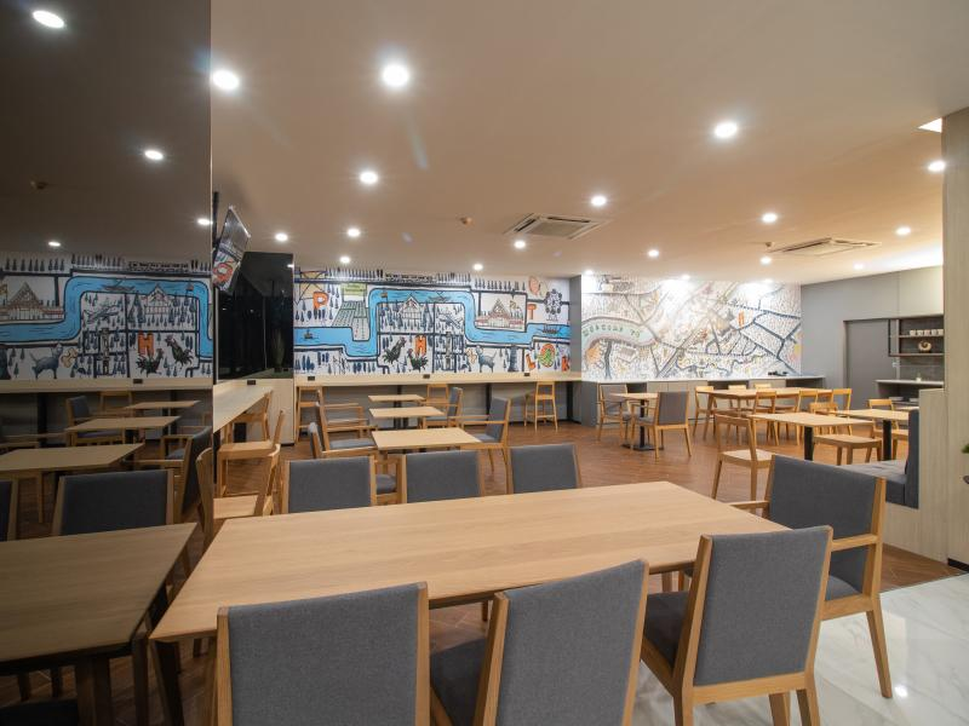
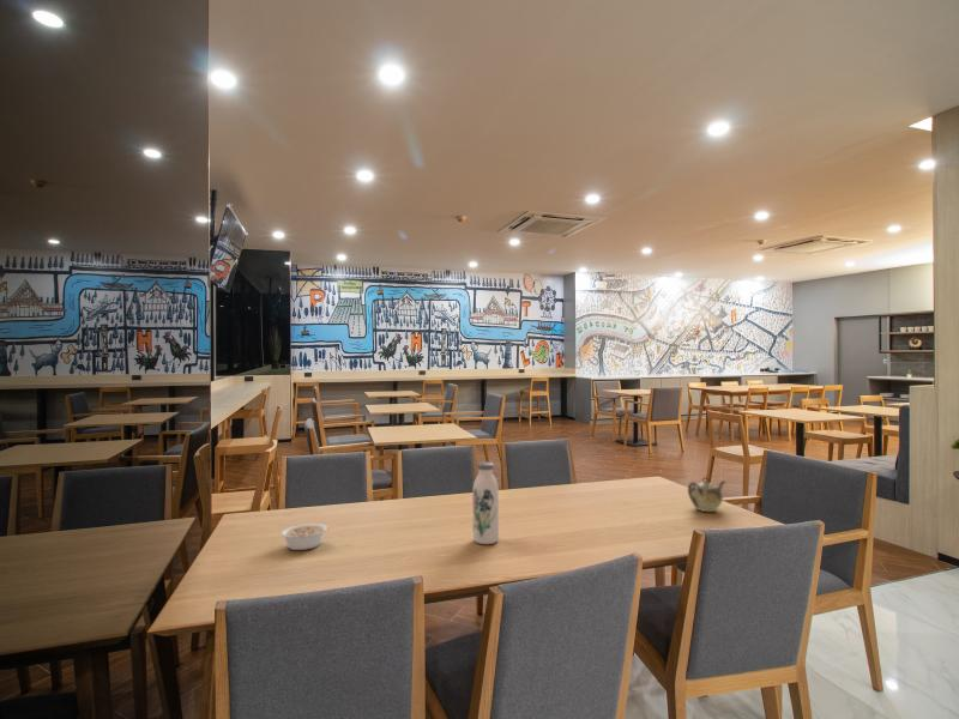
+ legume (306, 536)
+ water bottle (485, 501)
+ teapot (707, 493)
